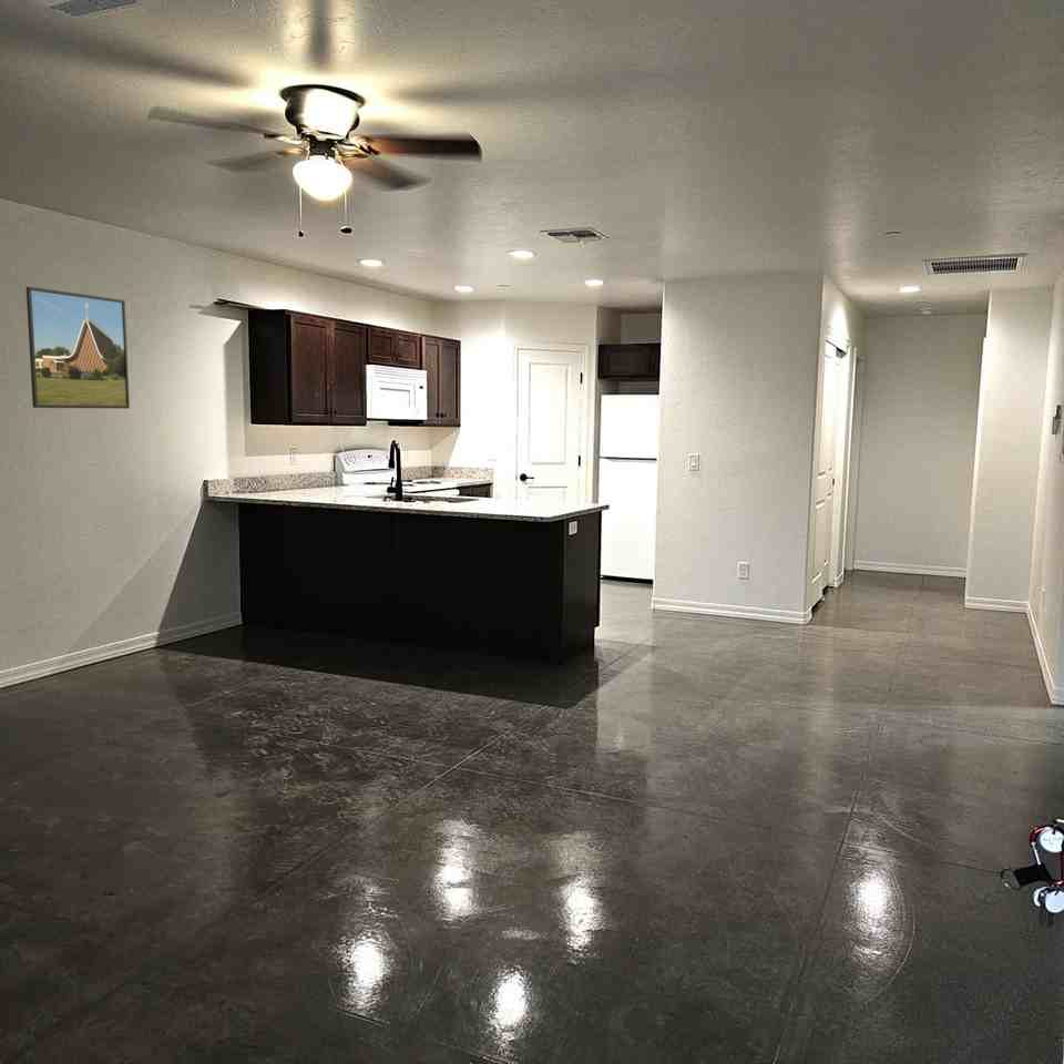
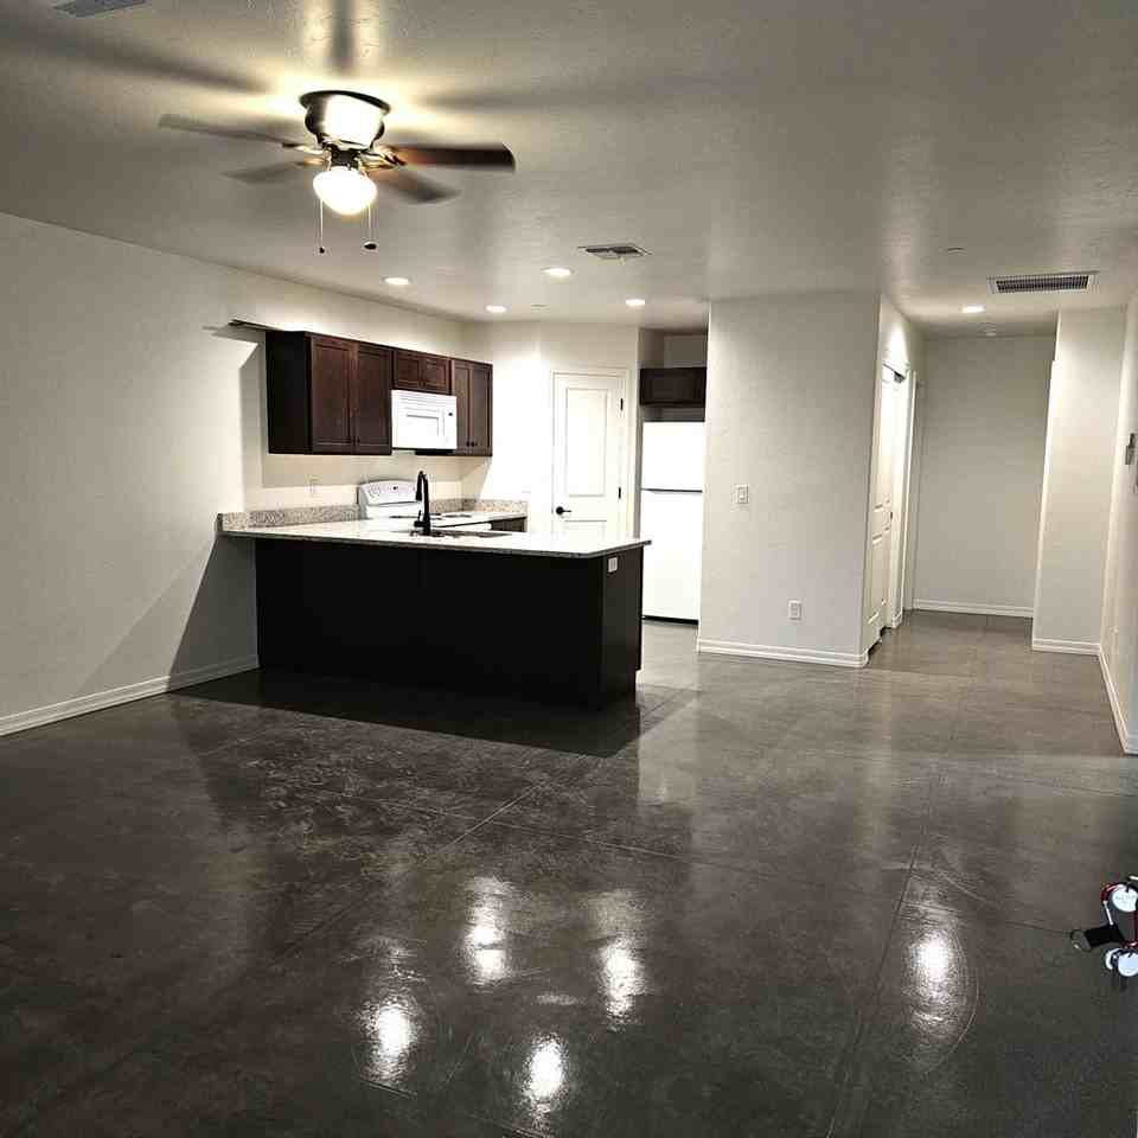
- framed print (81, 351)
